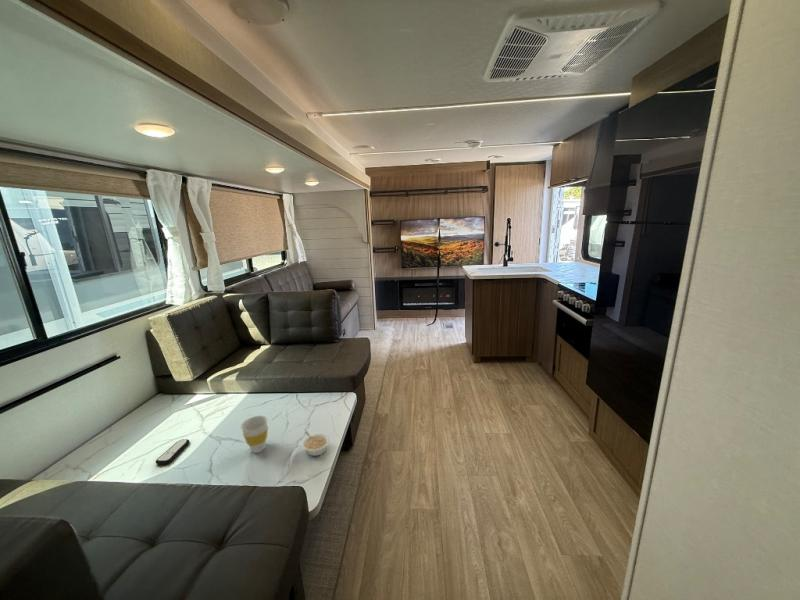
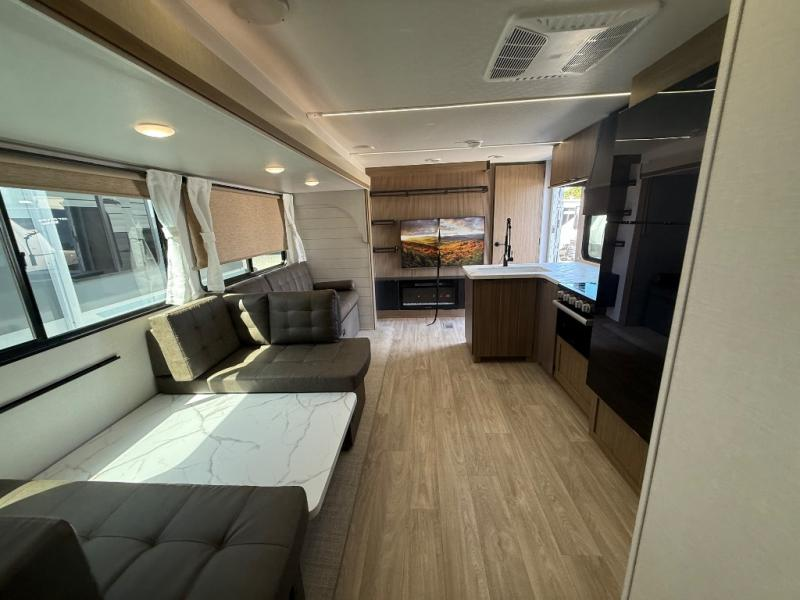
- cup (256, 436)
- legume (314, 445)
- remote control (173, 451)
